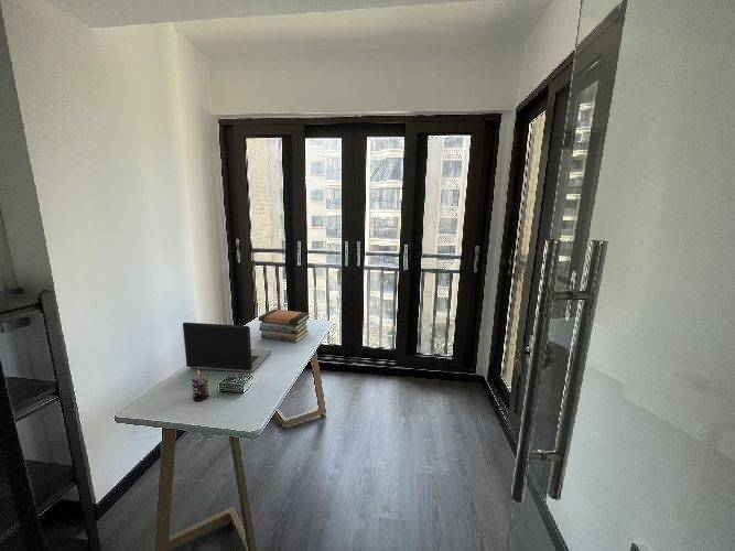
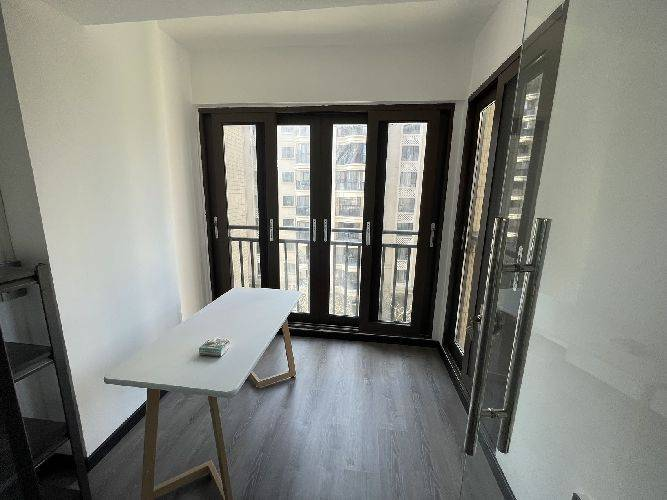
- book stack (284, 325)
- laptop computer (230, 338)
- pen holder (202, 383)
